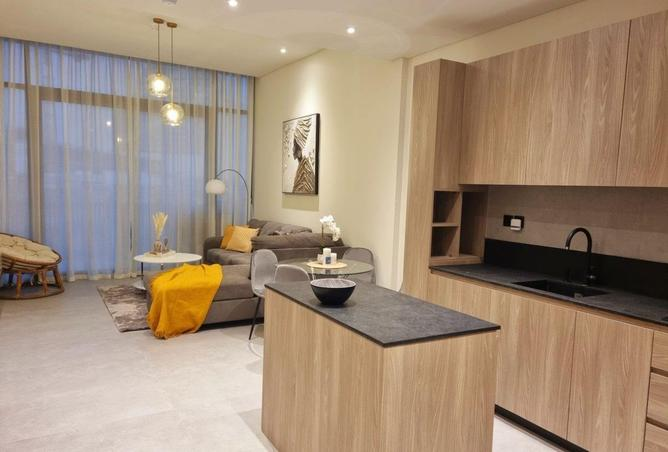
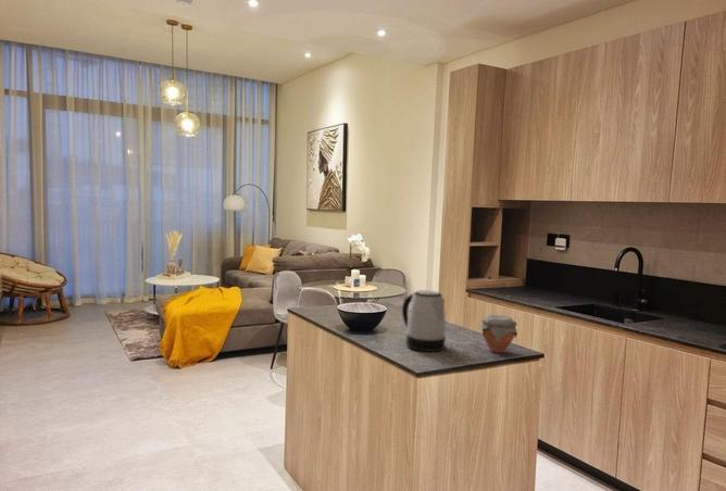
+ jar (498, 333)
+ kettle (422, 317)
